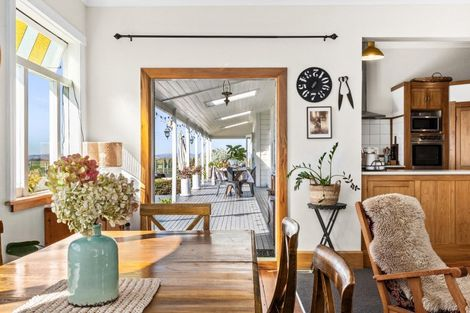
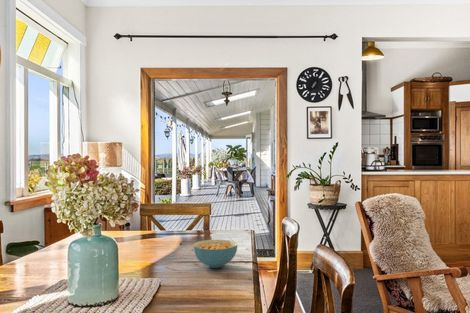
+ cereal bowl (215, 255)
